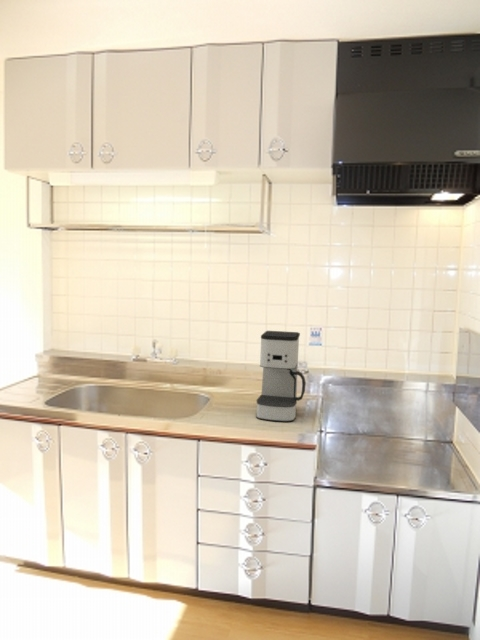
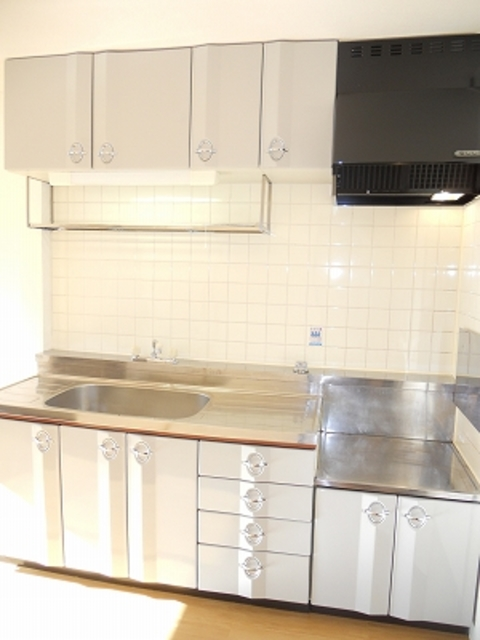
- coffee maker (282, 374)
